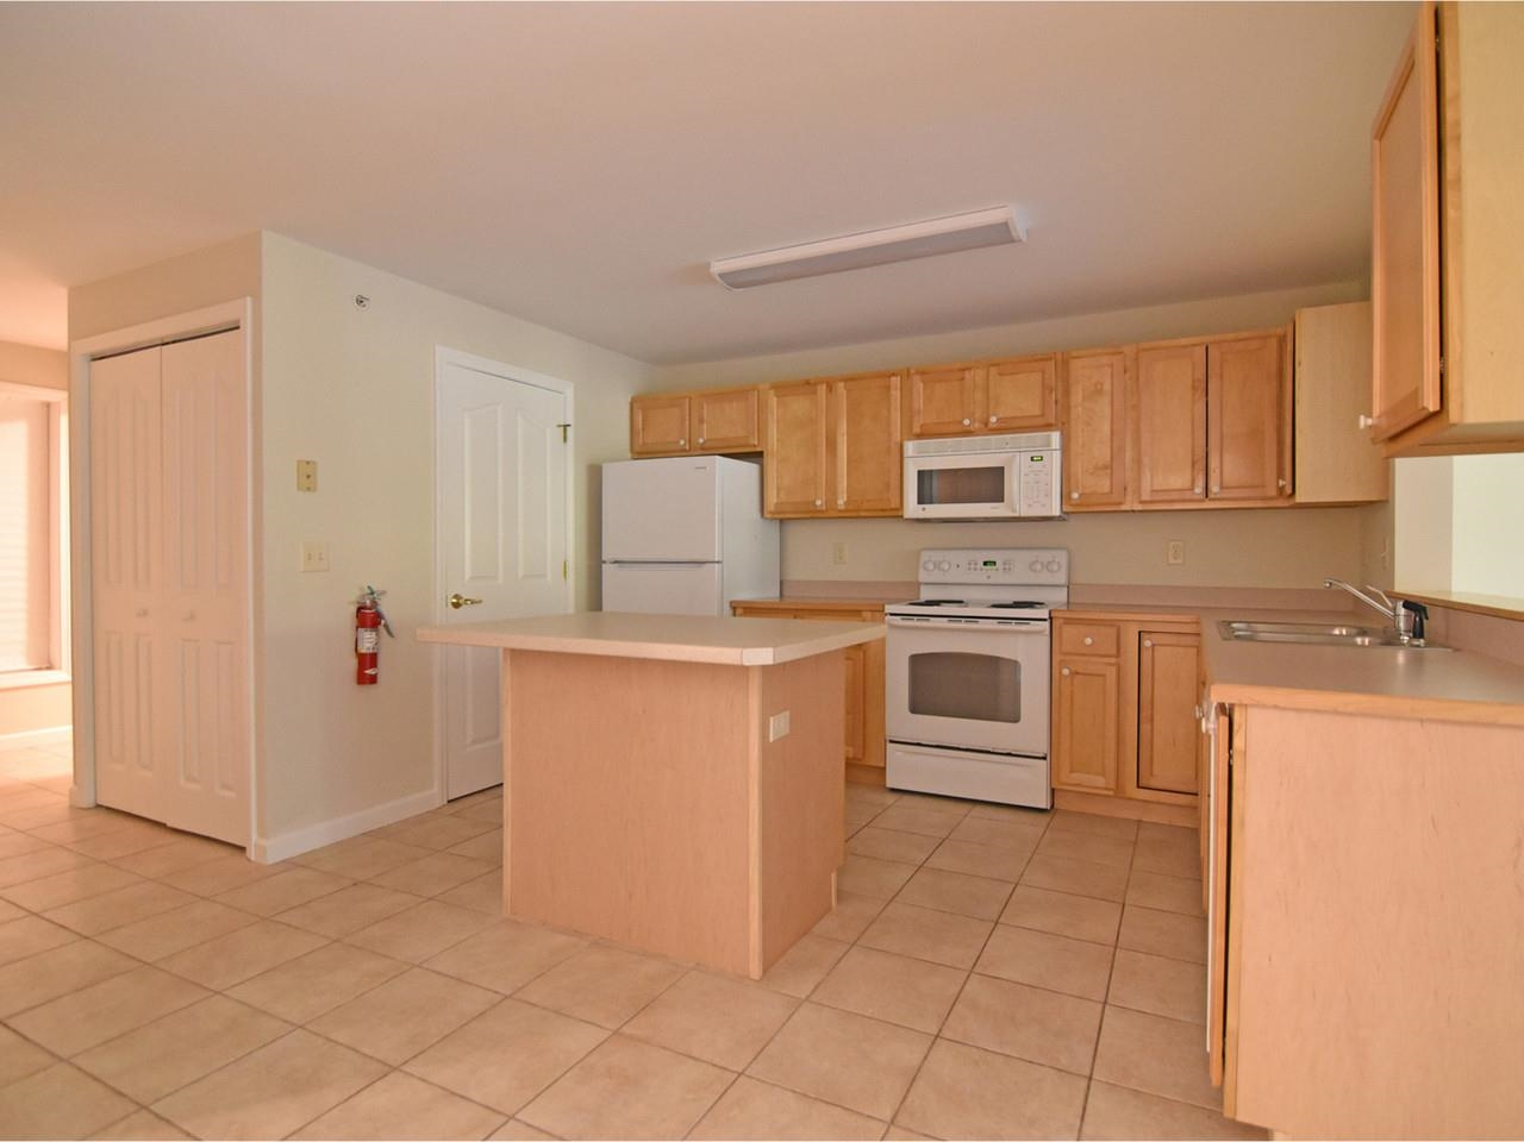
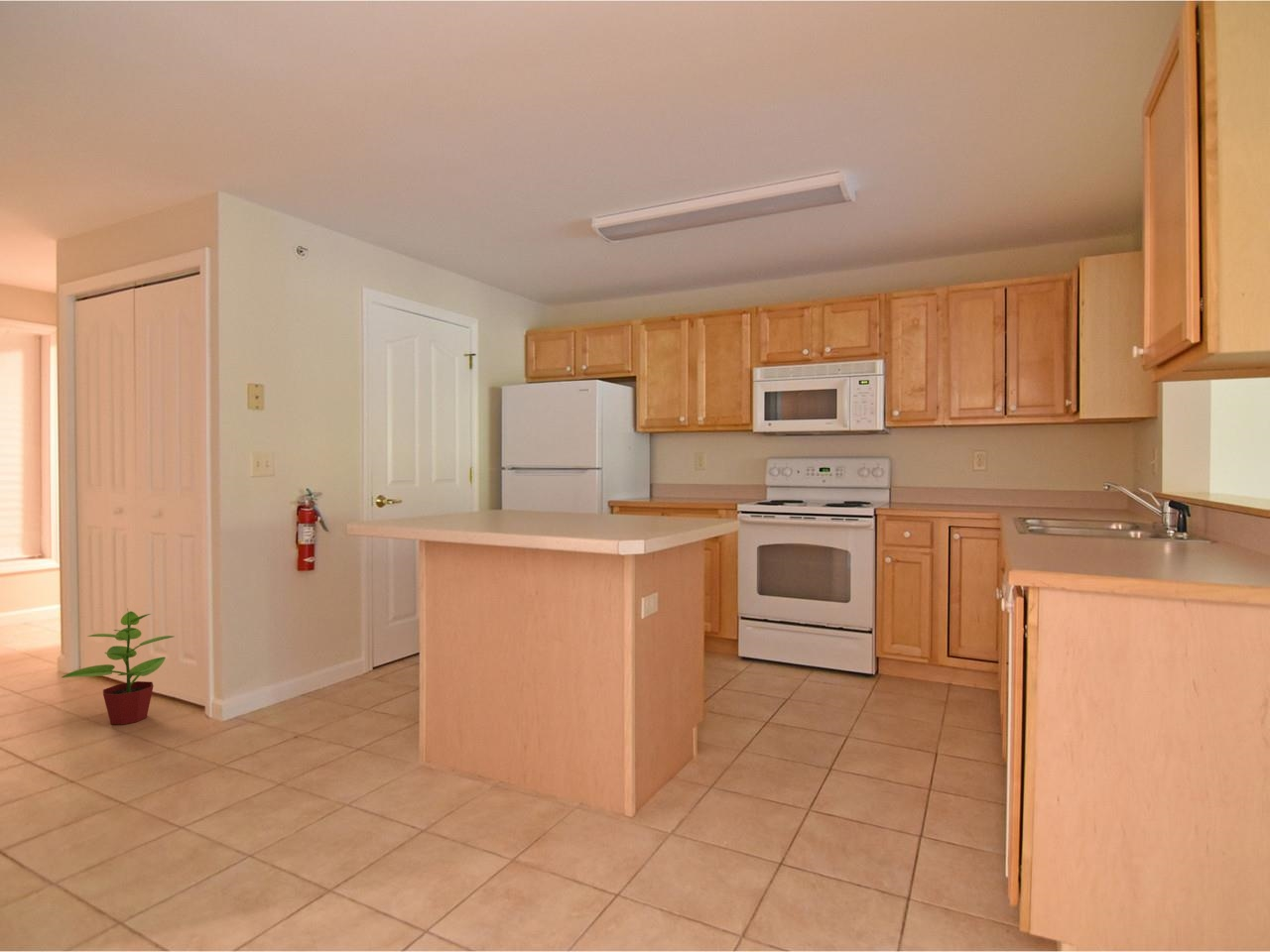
+ potted plant (128, 663)
